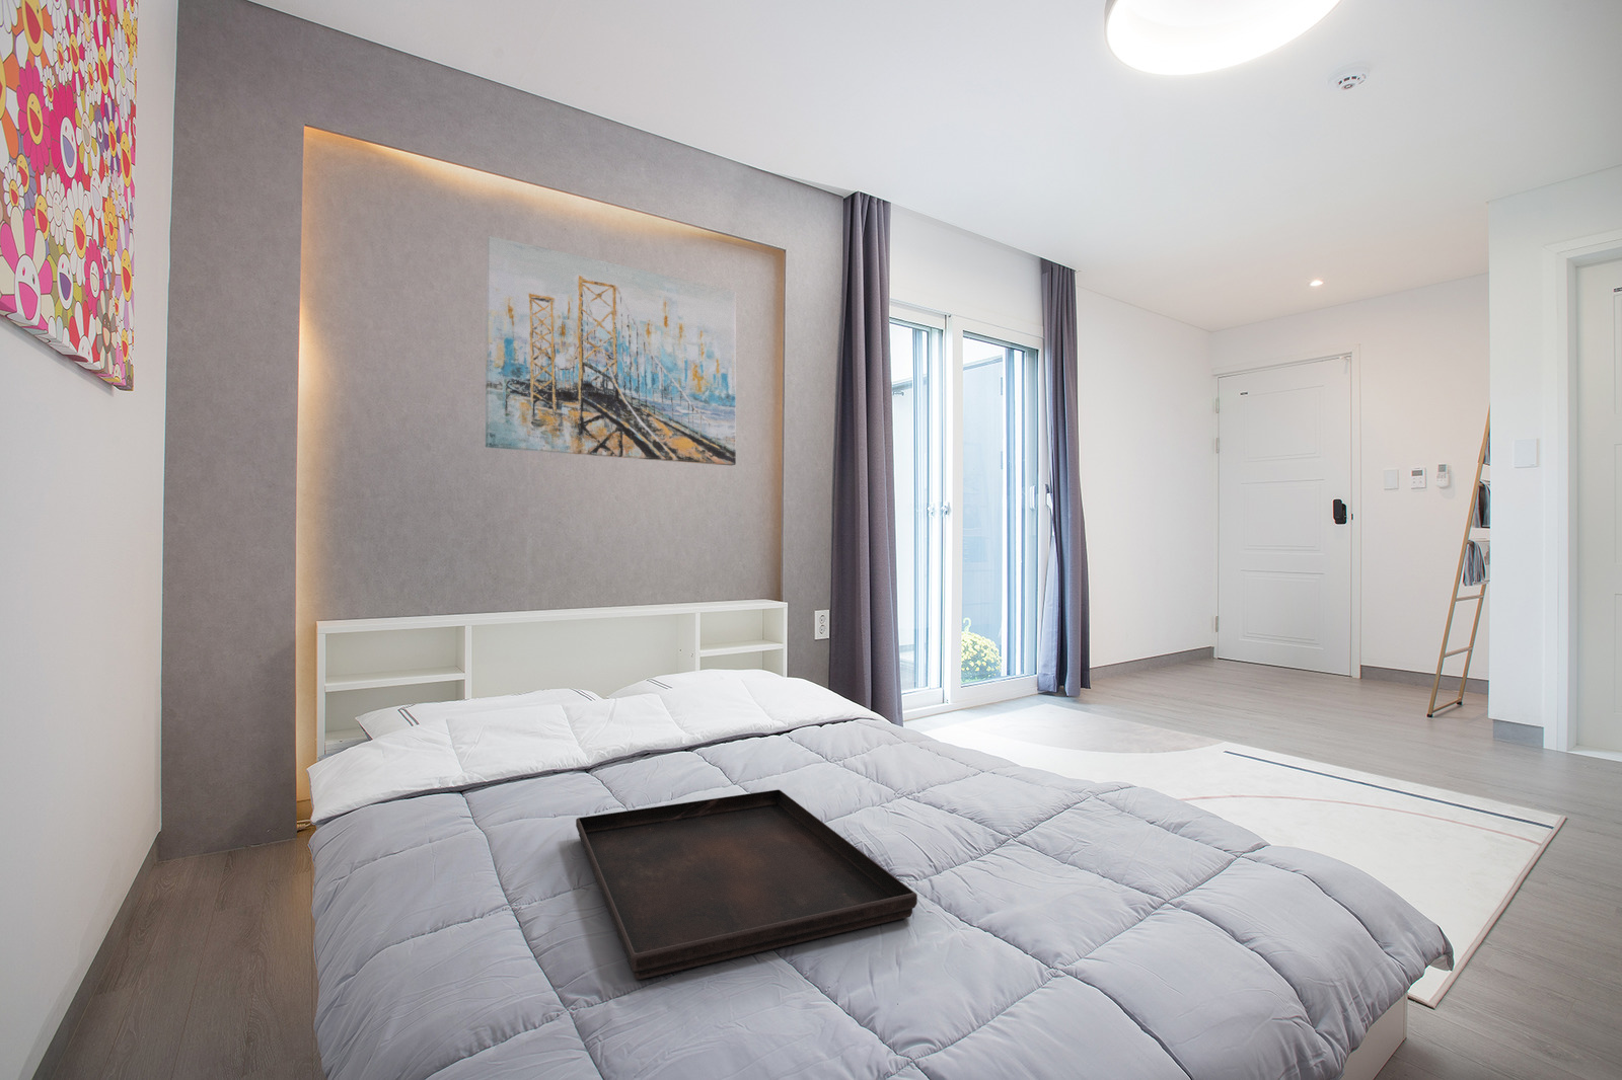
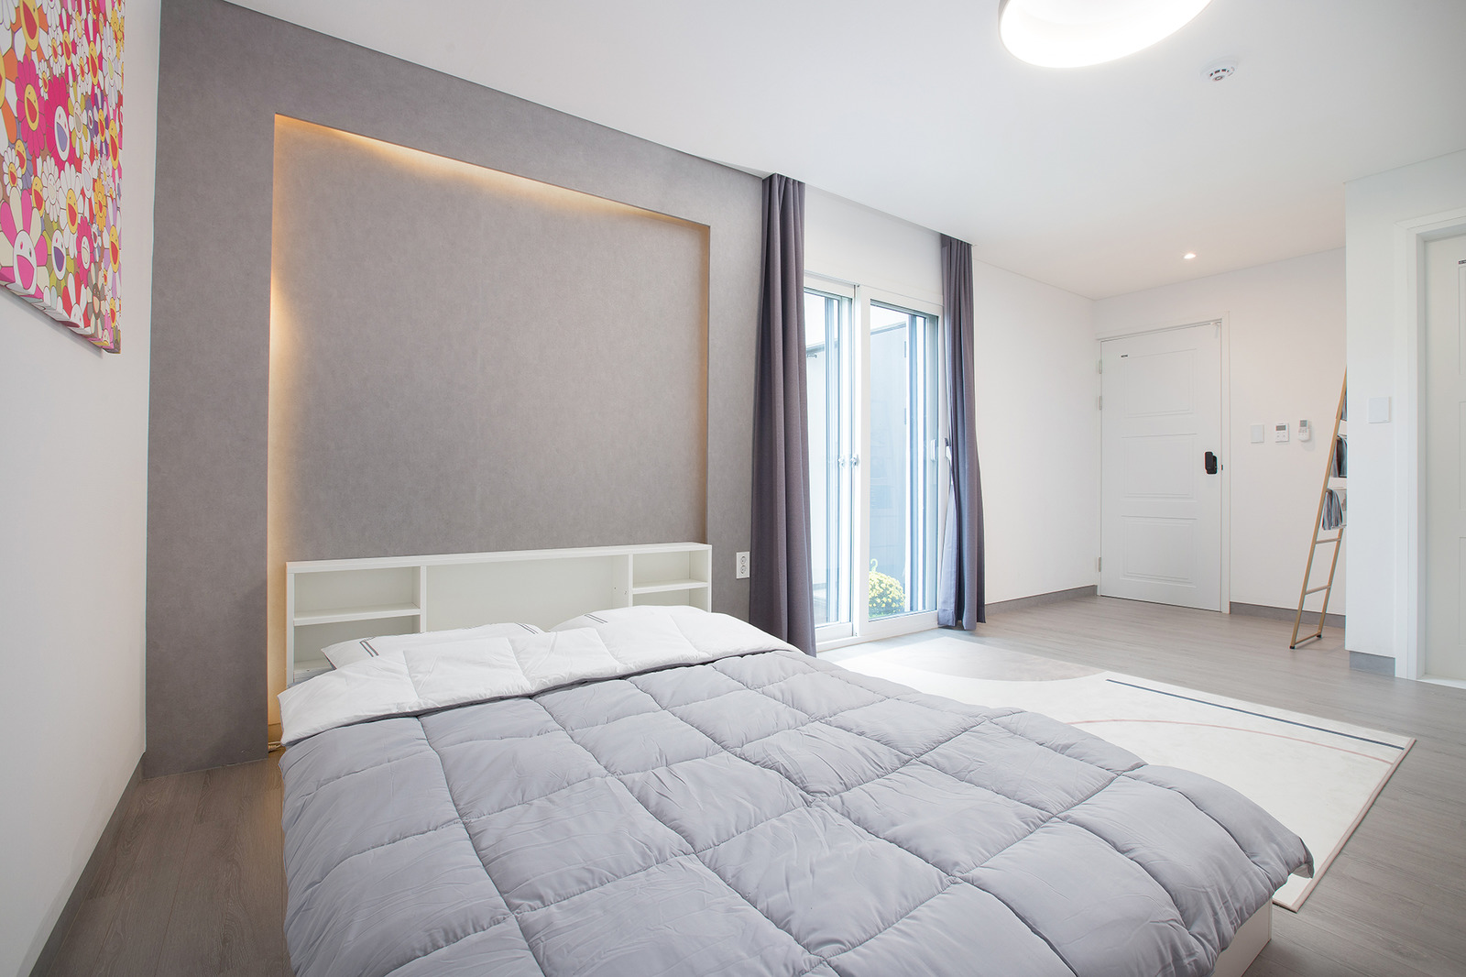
- wall art (621, 362)
- serving tray (725, 861)
